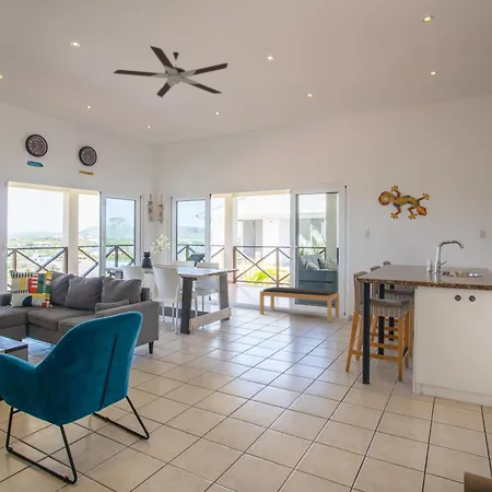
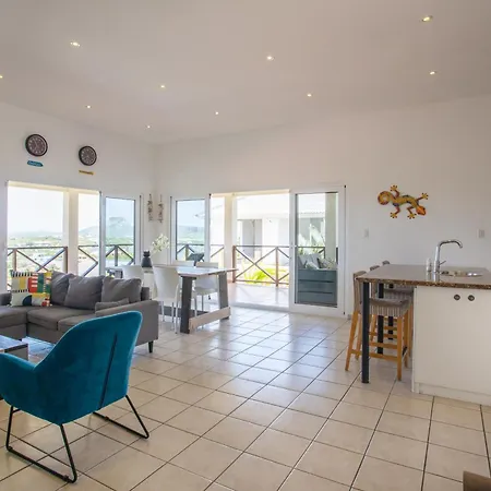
- bench (298, 297)
- ceiling fan (171, 68)
